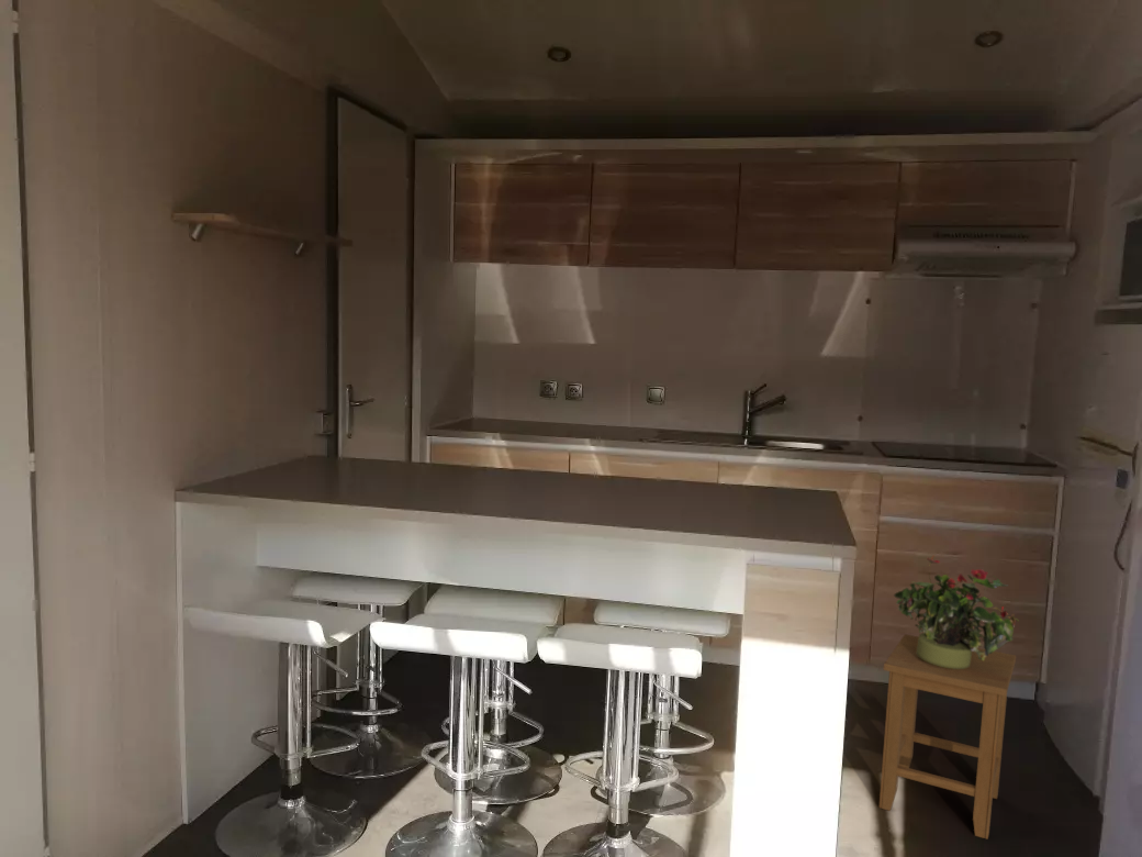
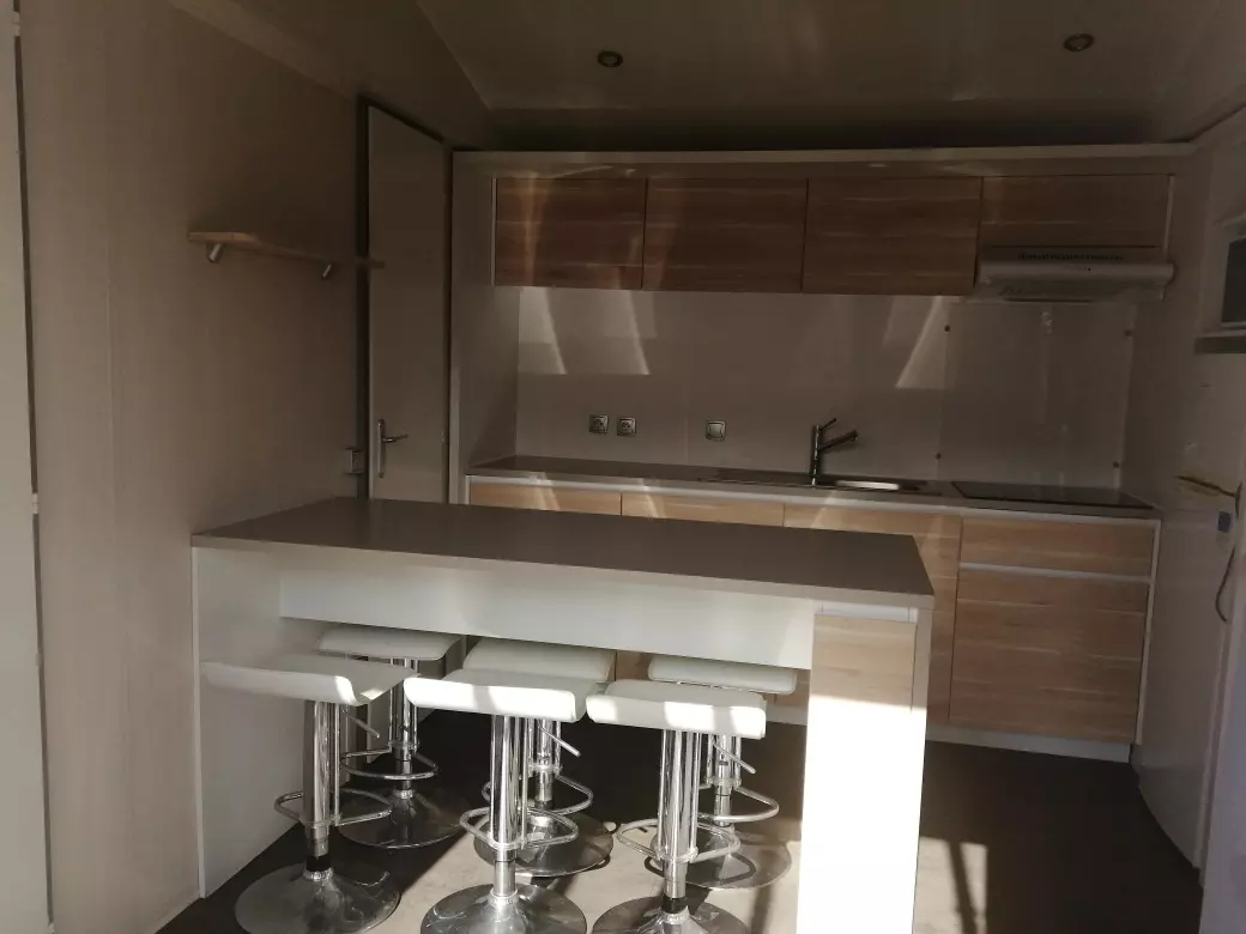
- potted plant (954, 609)
- stool (944, 739)
